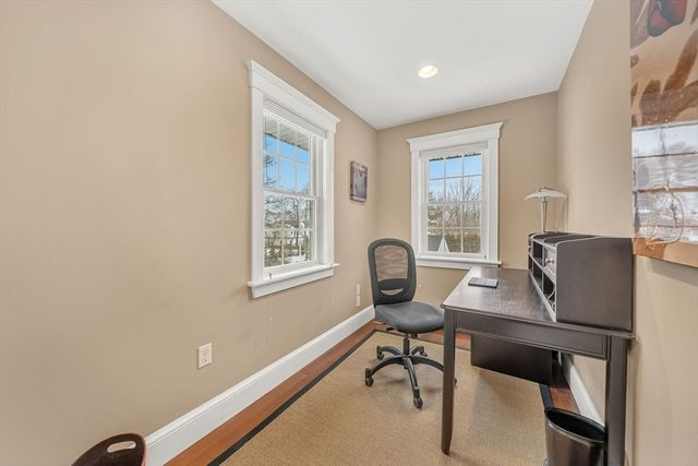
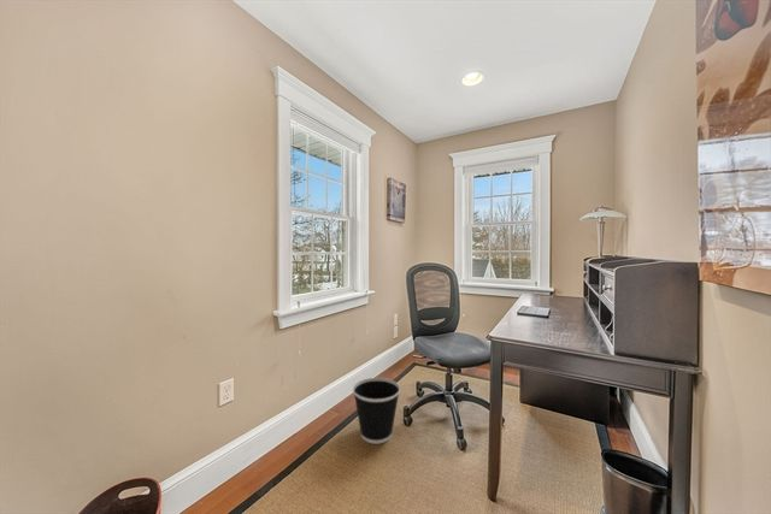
+ wastebasket (376, 410)
